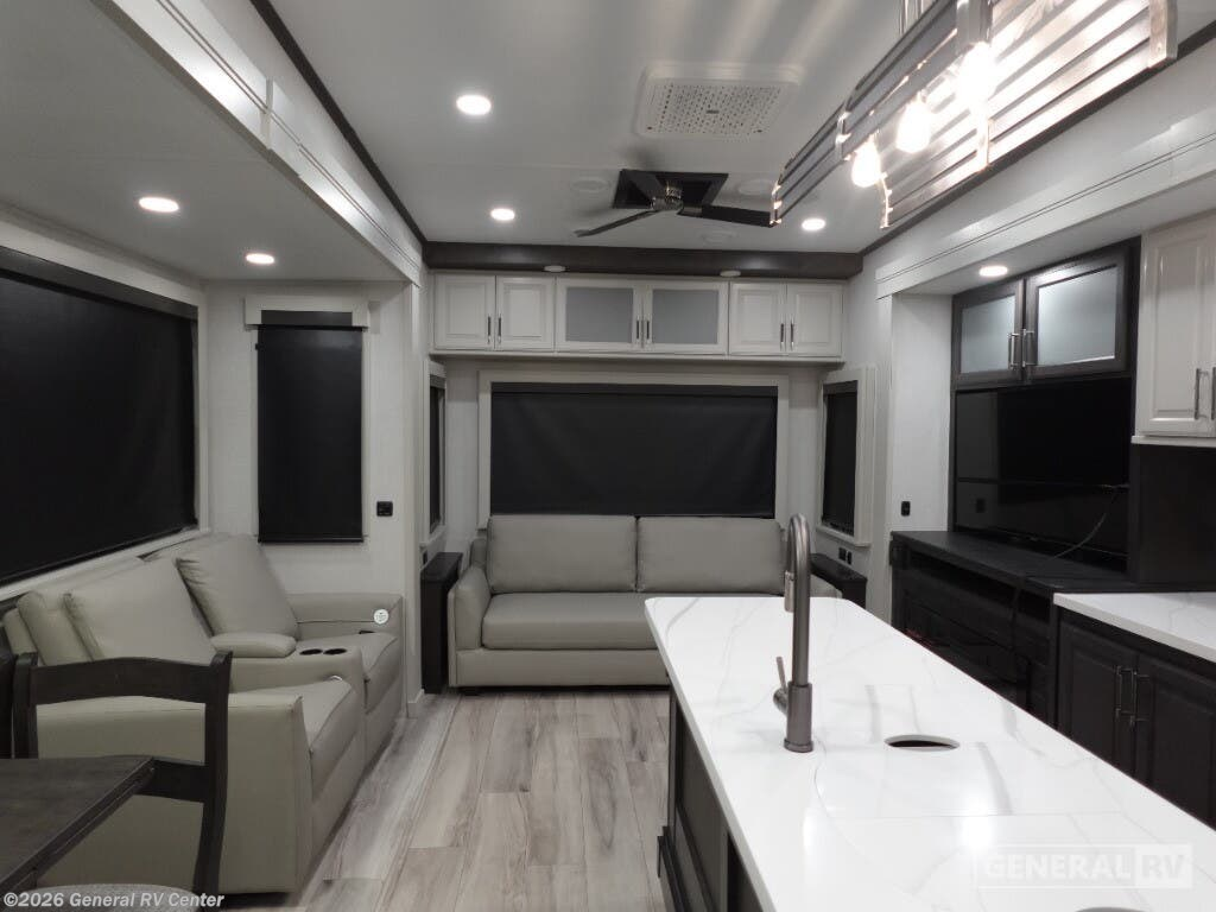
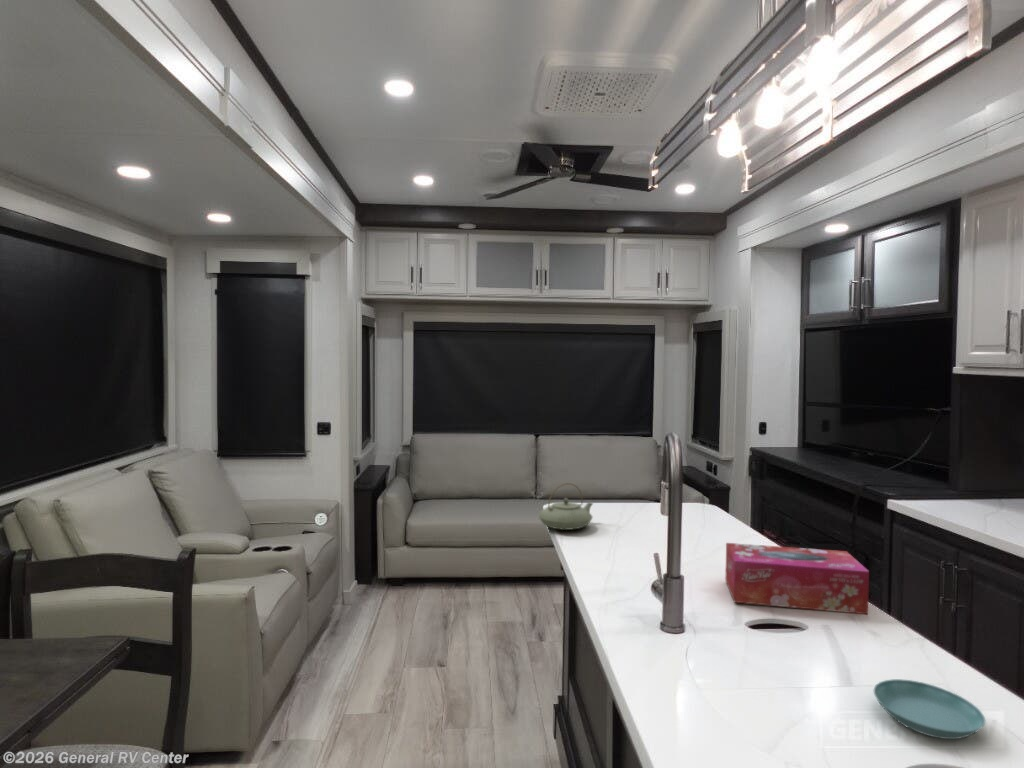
+ teapot (568, 504)
+ saucer (926, 711)
+ tissue box (791, 576)
